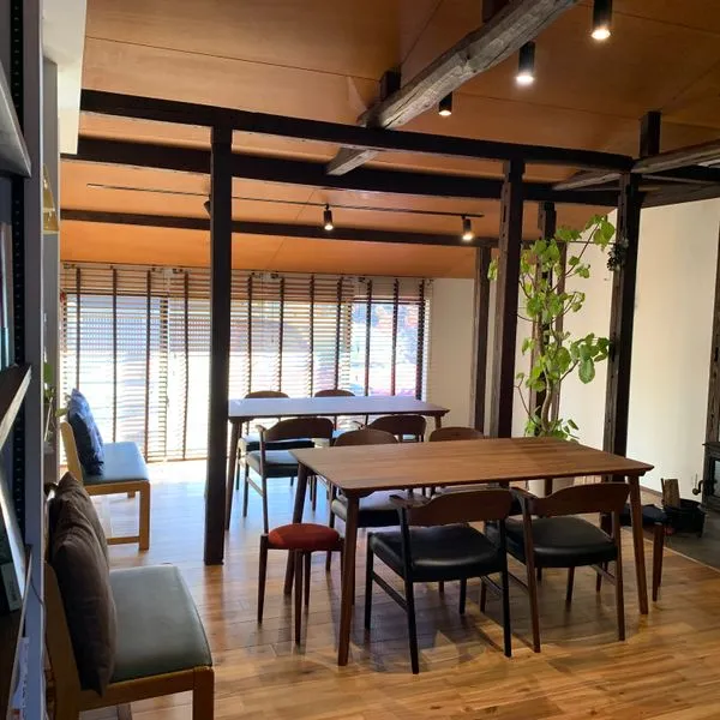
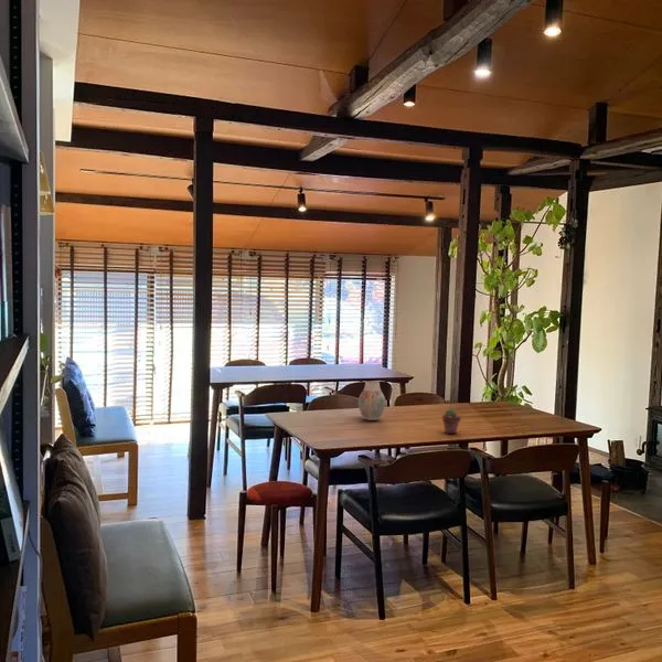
+ potted succulent (450, 420)
+ vase (372, 401)
